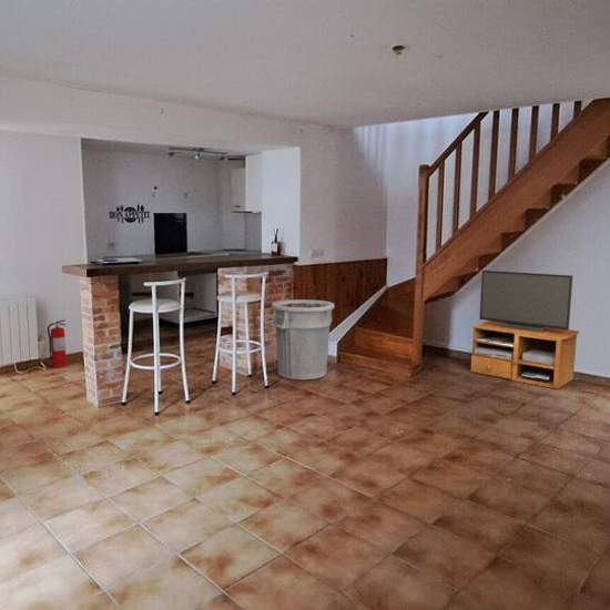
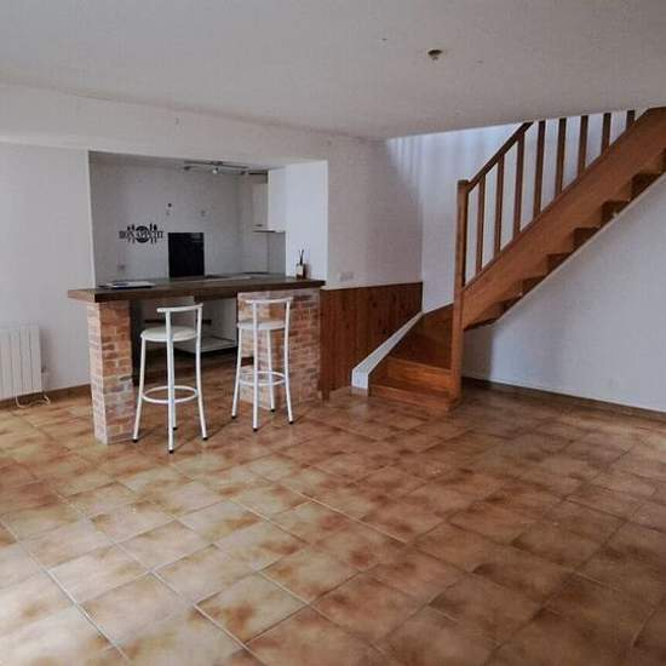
- tv stand (522, 325)
- trash can (302, 338)
- fire extinguisher (58, 343)
